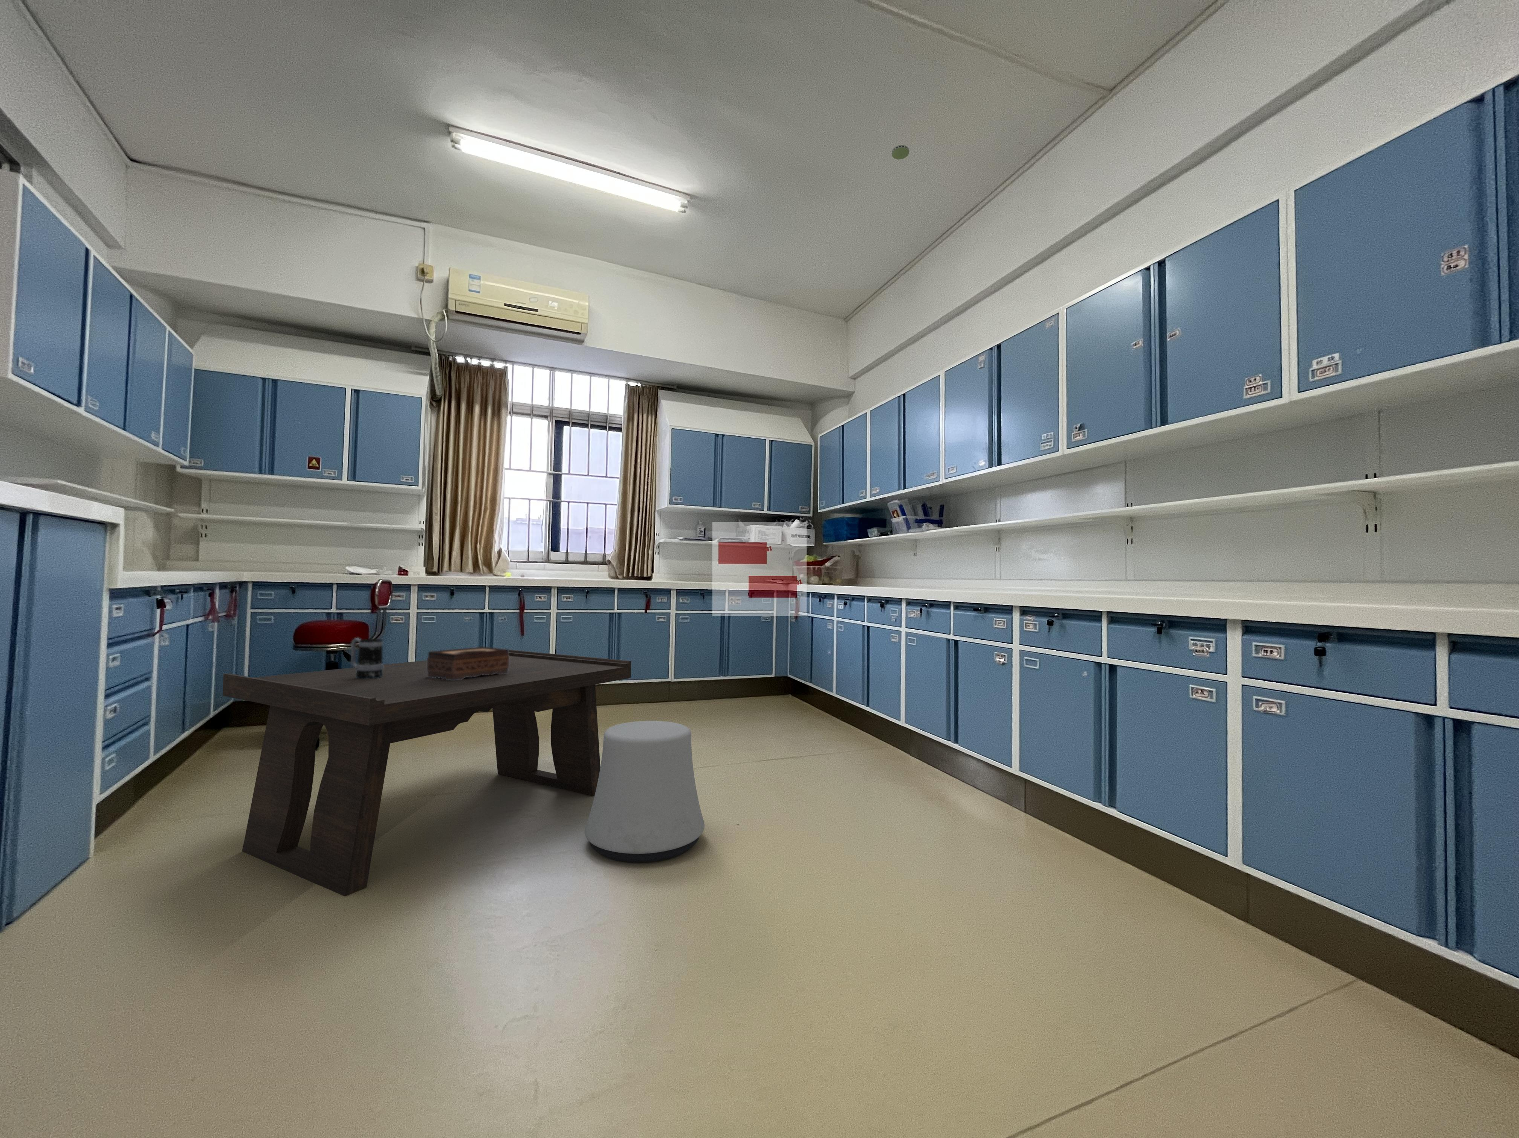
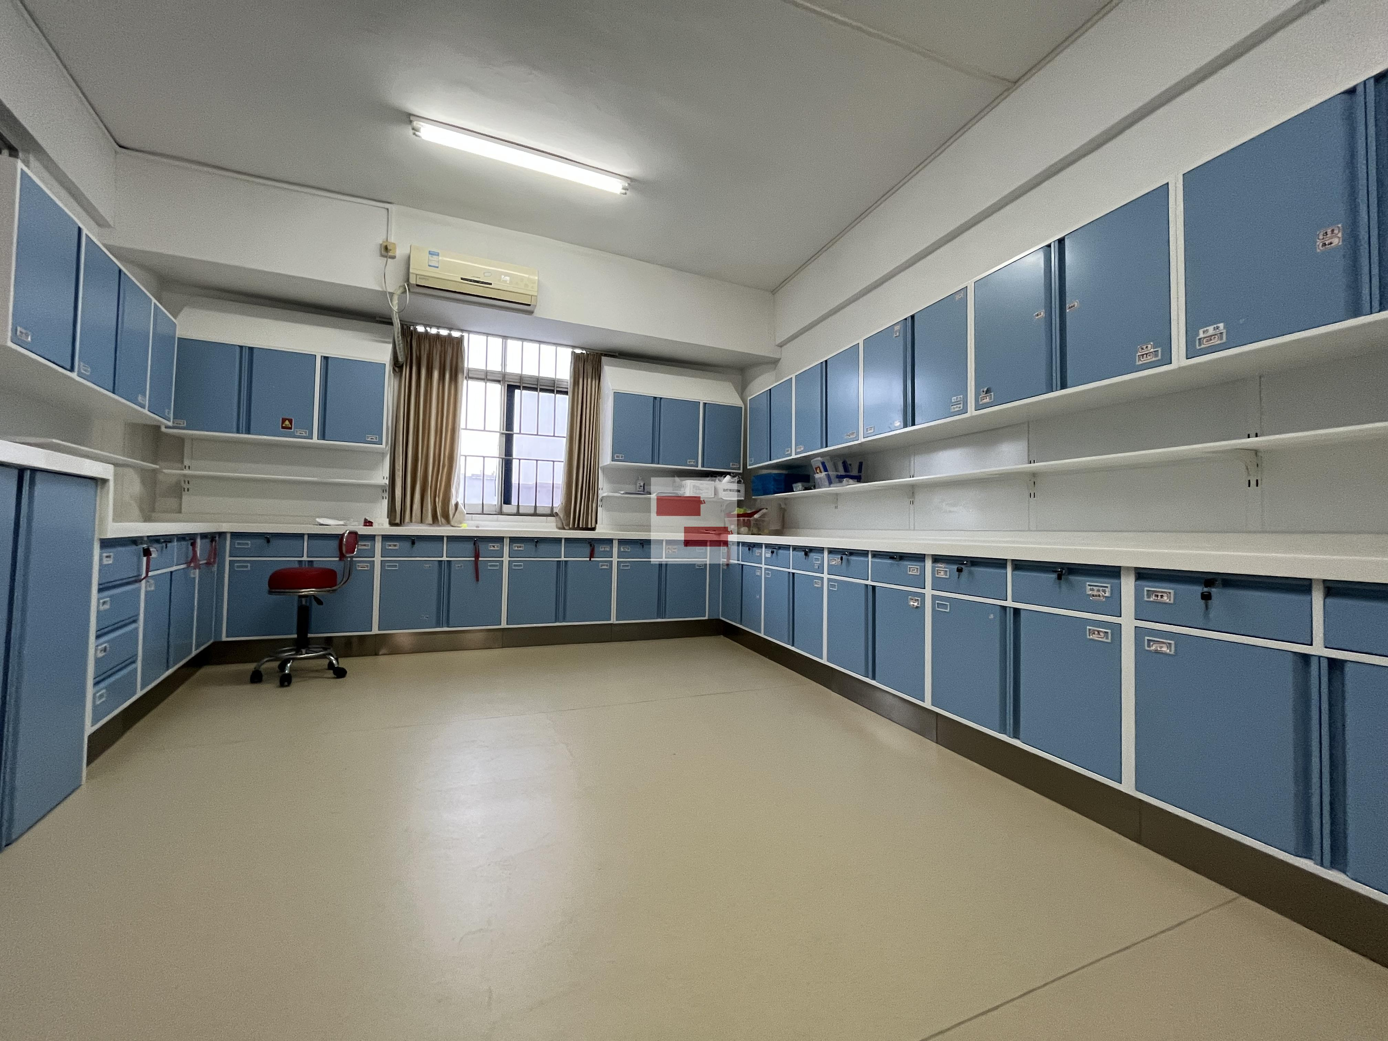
- smoke detector (901, 152)
- coffee table (449, 730)
- stool (647, 785)
- tissue box (469, 662)
- mug (366, 657)
